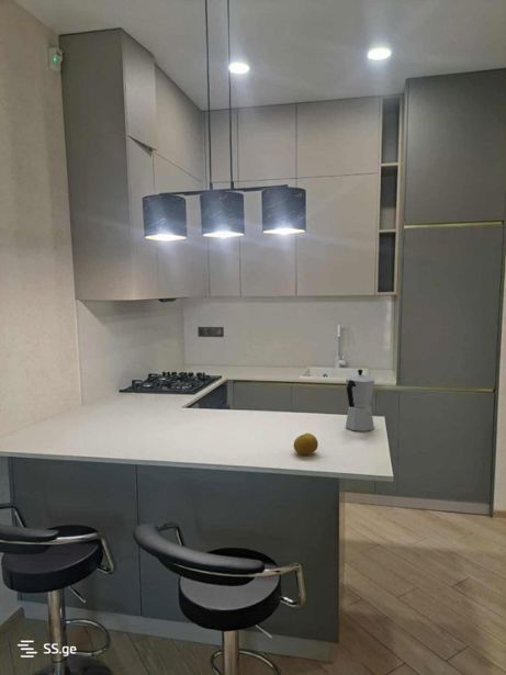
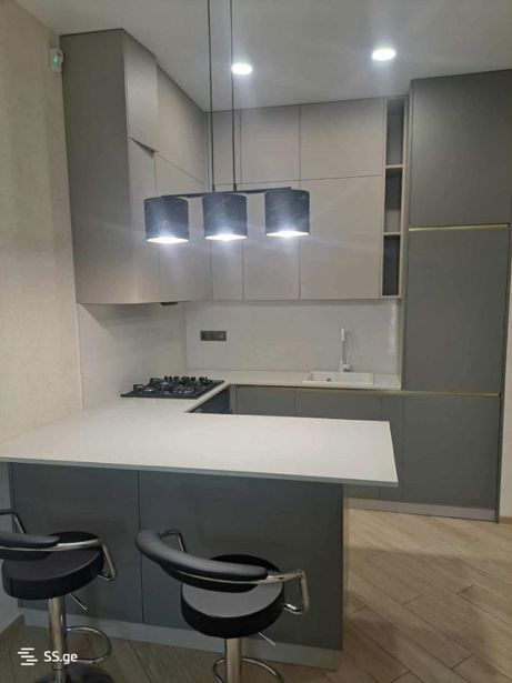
- fruit (305, 443)
- moka pot (358, 398)
